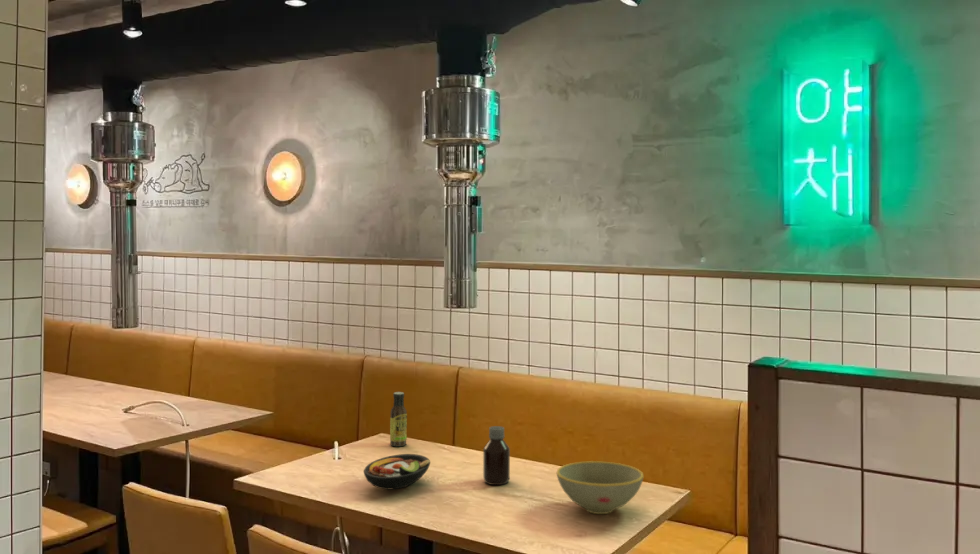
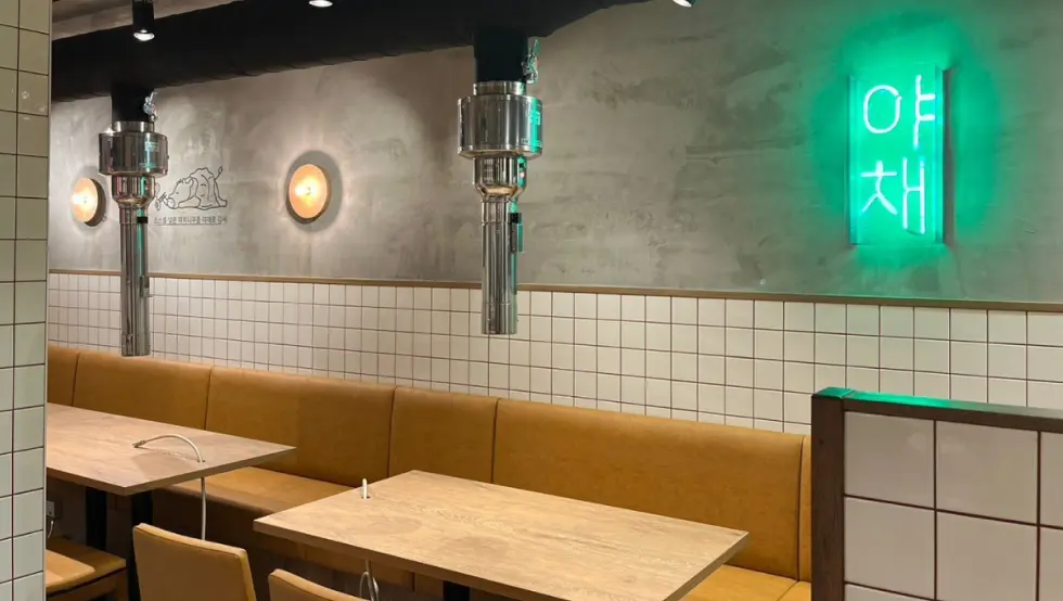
- bowl (599, 490)
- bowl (397, 473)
- sauce bottle (398, 418)
- bottle (496, 455)
